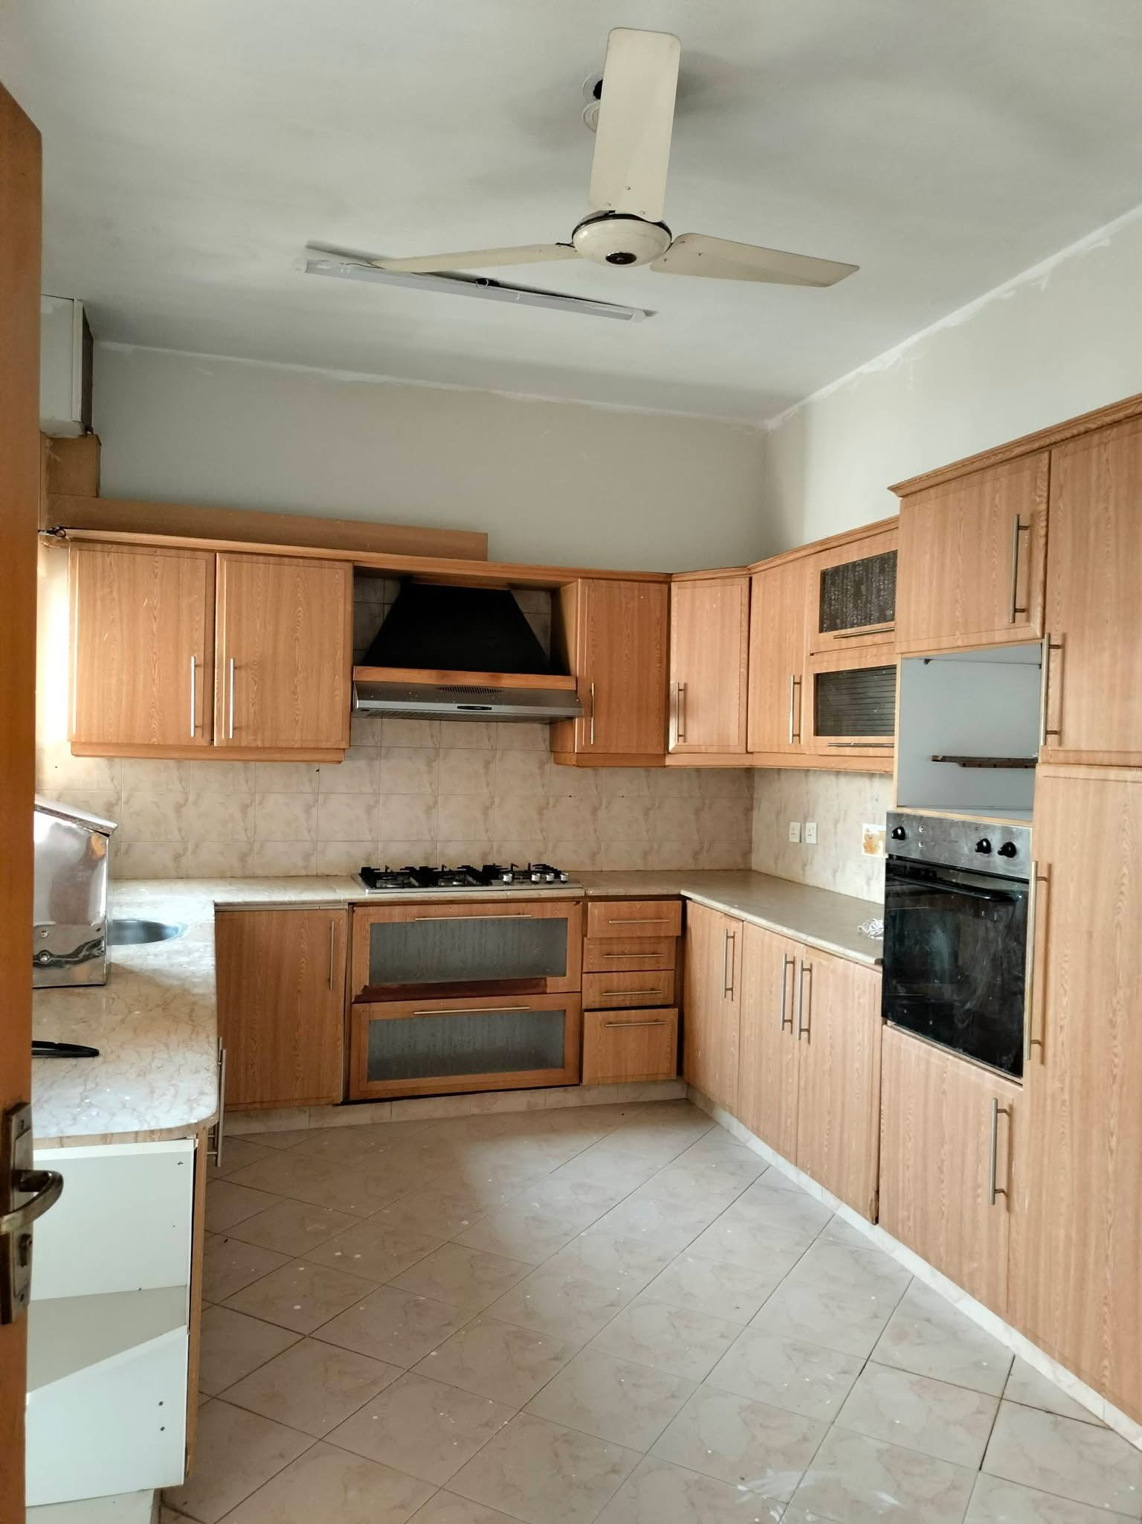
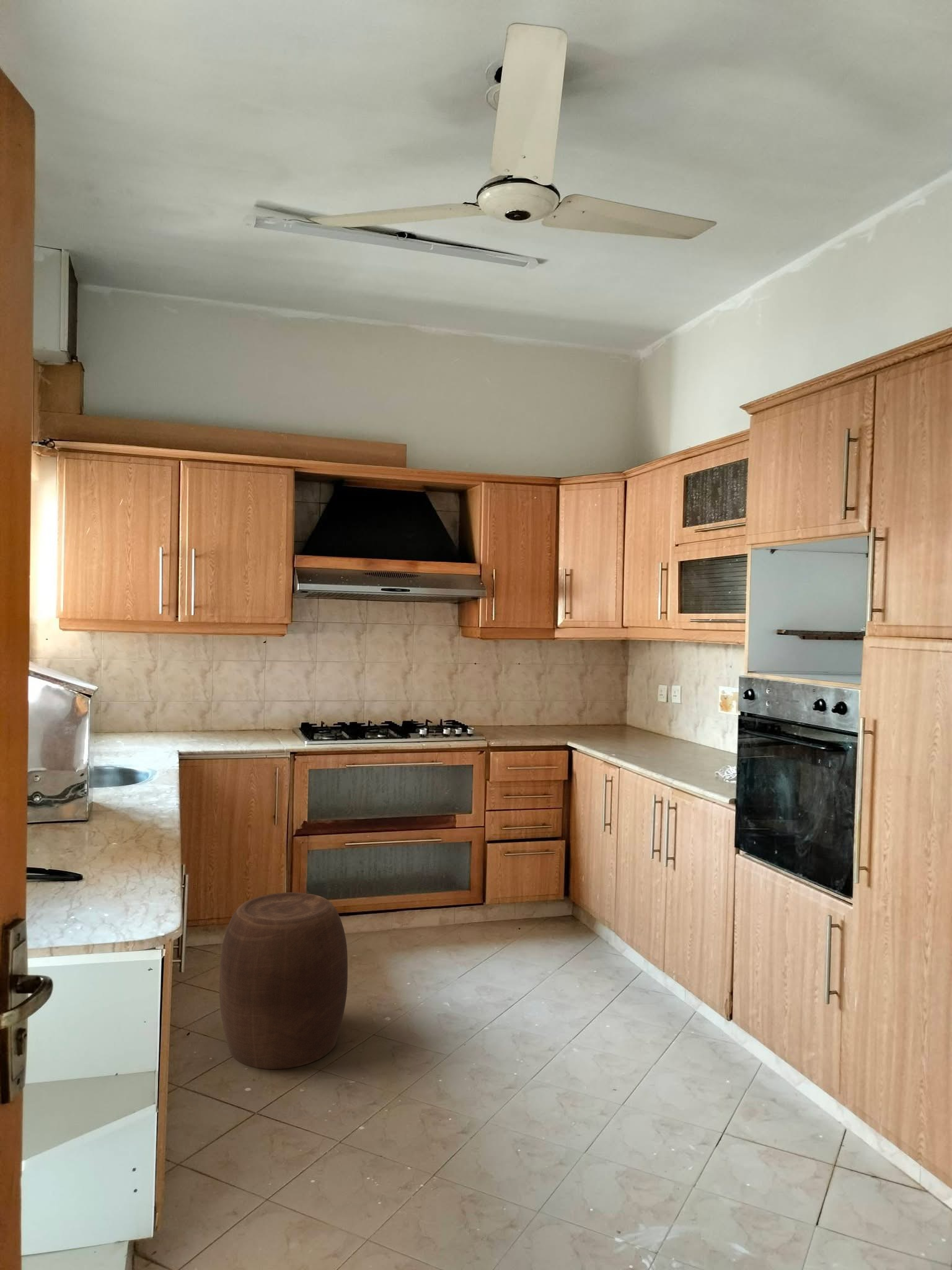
+ stool (284, 974)
